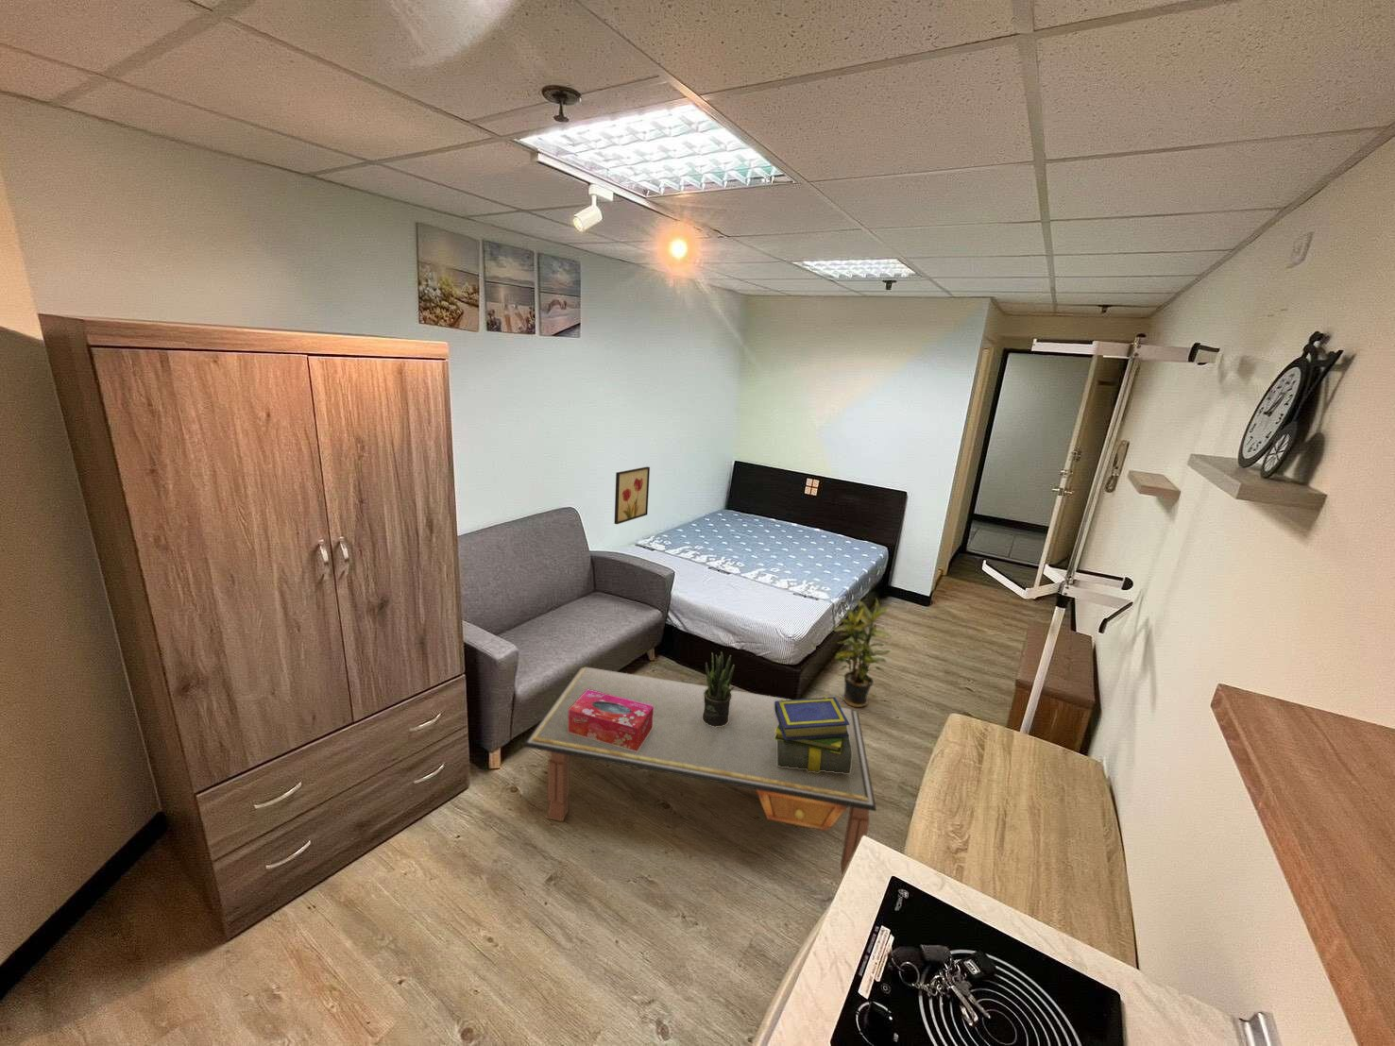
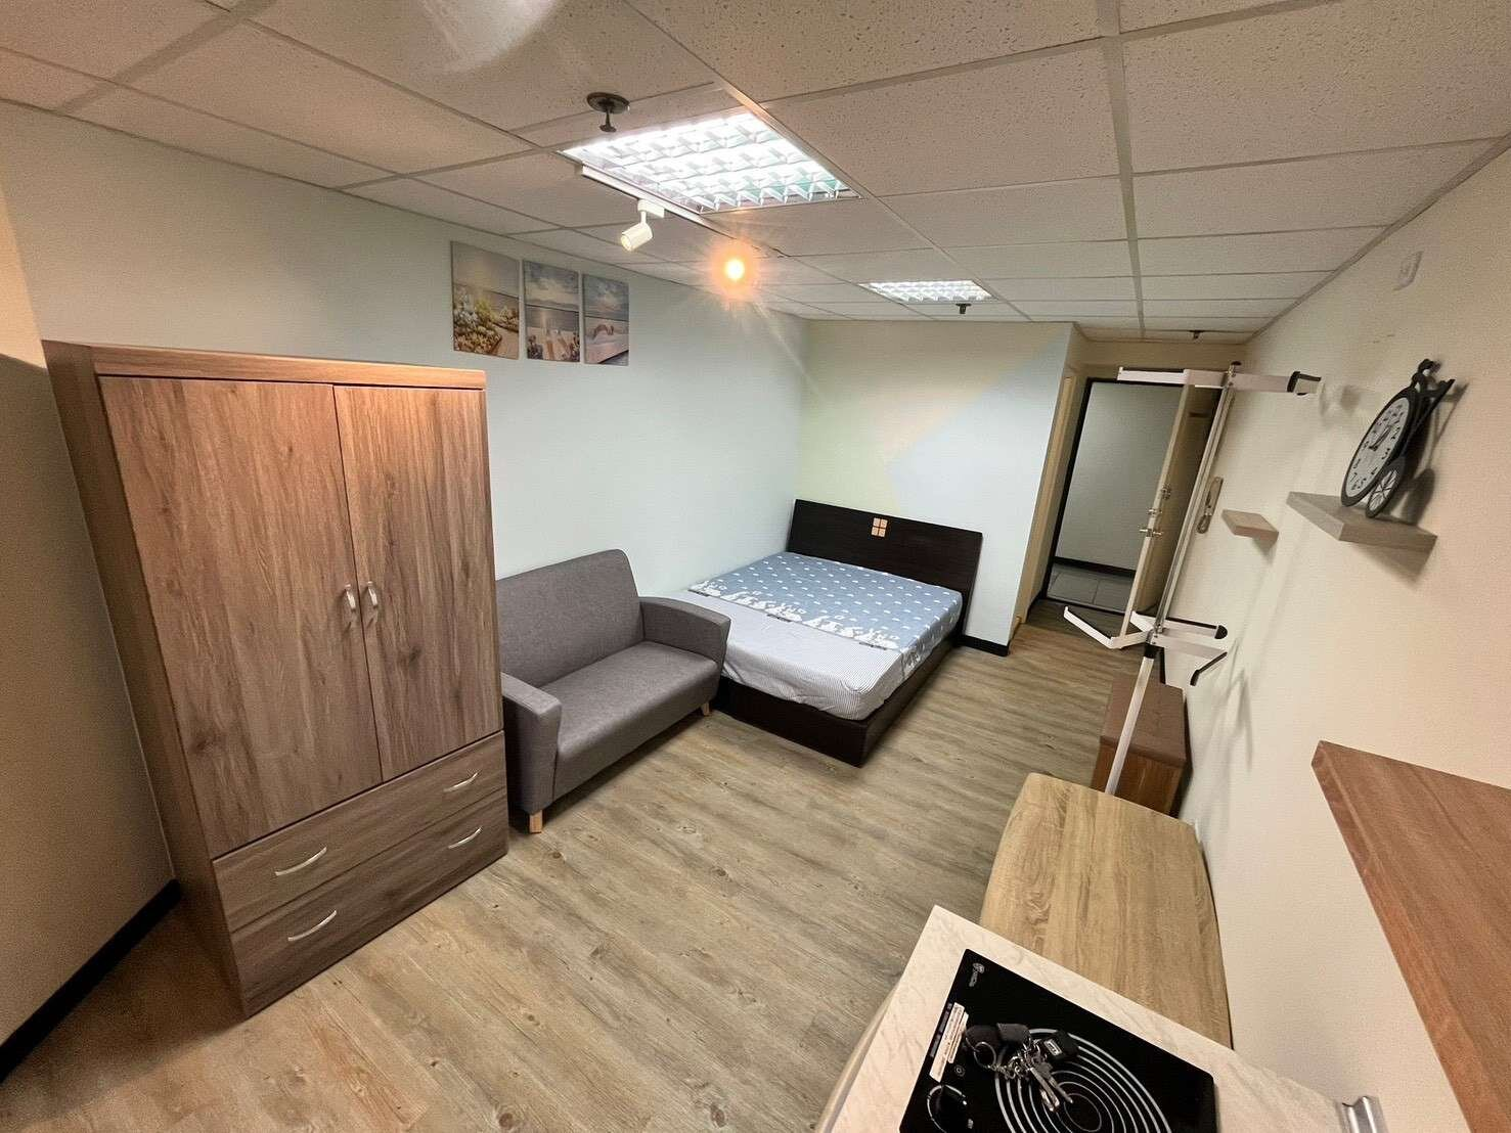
- stack of books (811, 733)
- potted plant (857, 654)
- potted plant (718, 688)
- tissue box (611, 719)
- wall art (631, 493)
- coffee table (700, 761)
